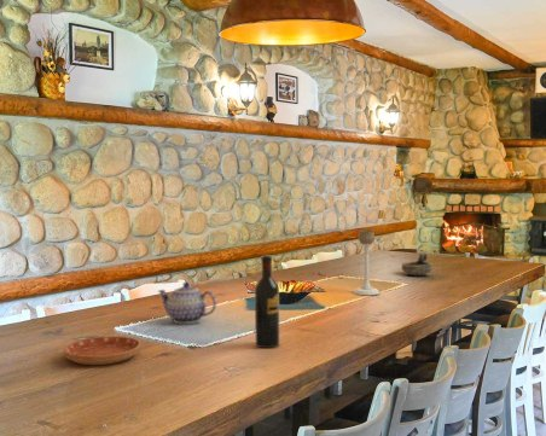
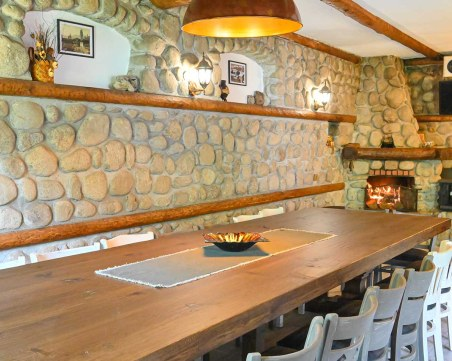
- teapot (186, 301)
- candle holder (366, 261)
- oil lamp (418, 263)
- saucer (103, 350)
- wine bottle (267, 300)
